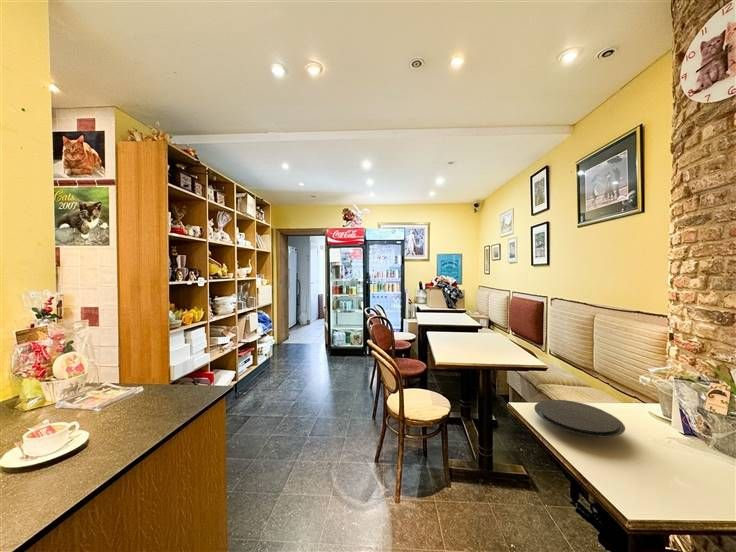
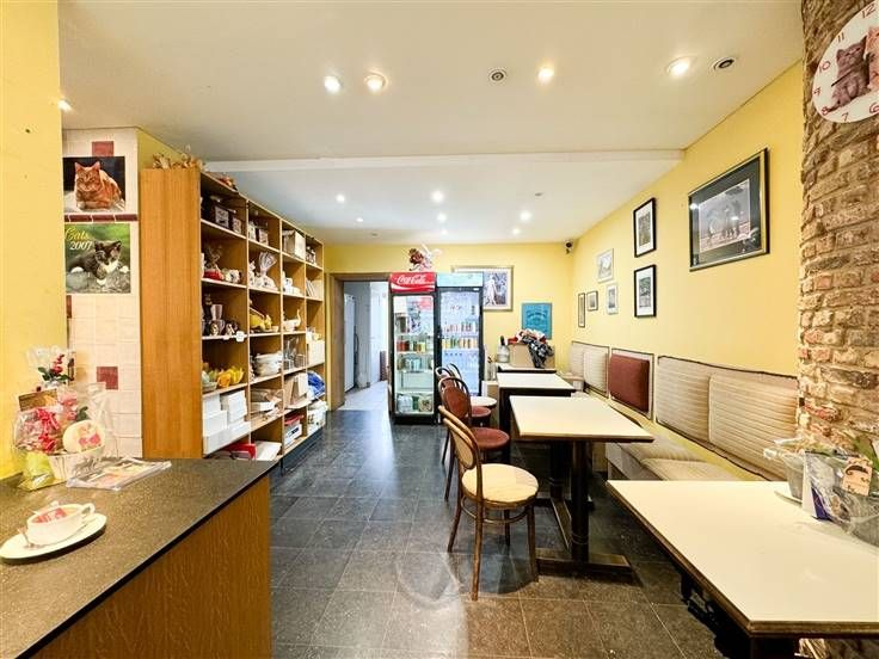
- plate (576, 420)
